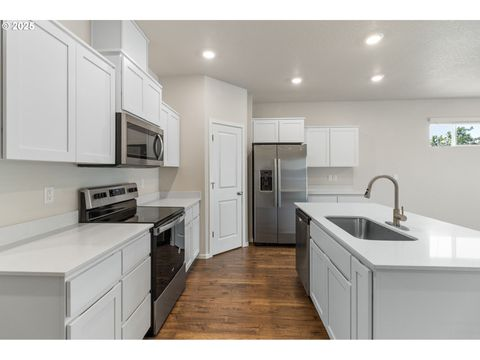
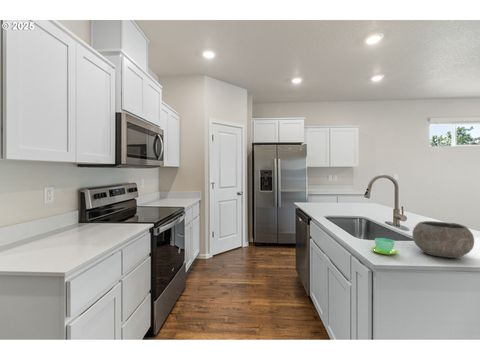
+ bowl (441, 239)
+ cup (384, 246)
